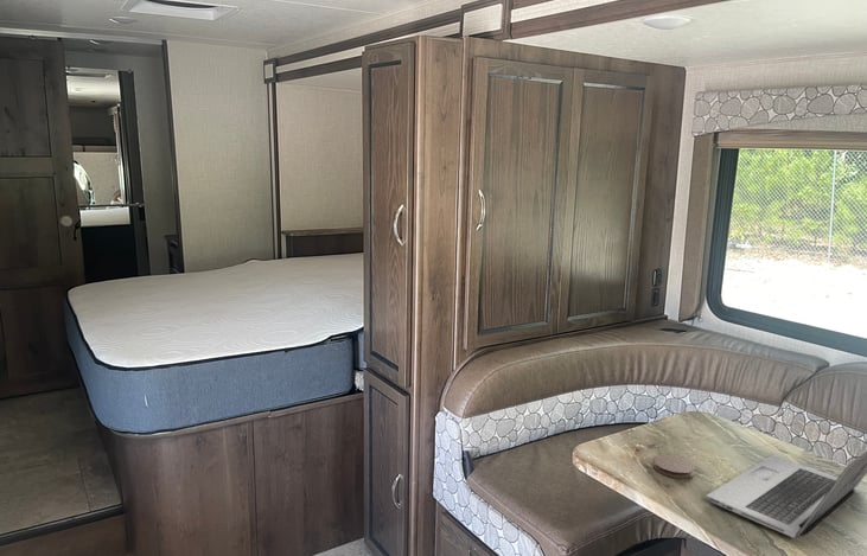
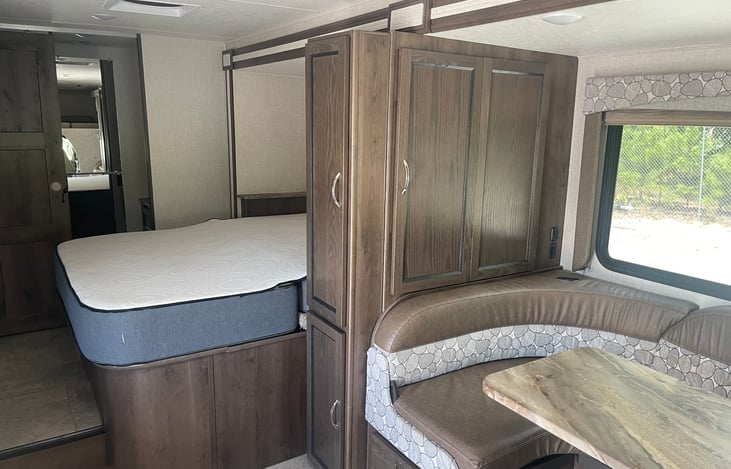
- laptop (802, 465)
- coaster (674, 466)
